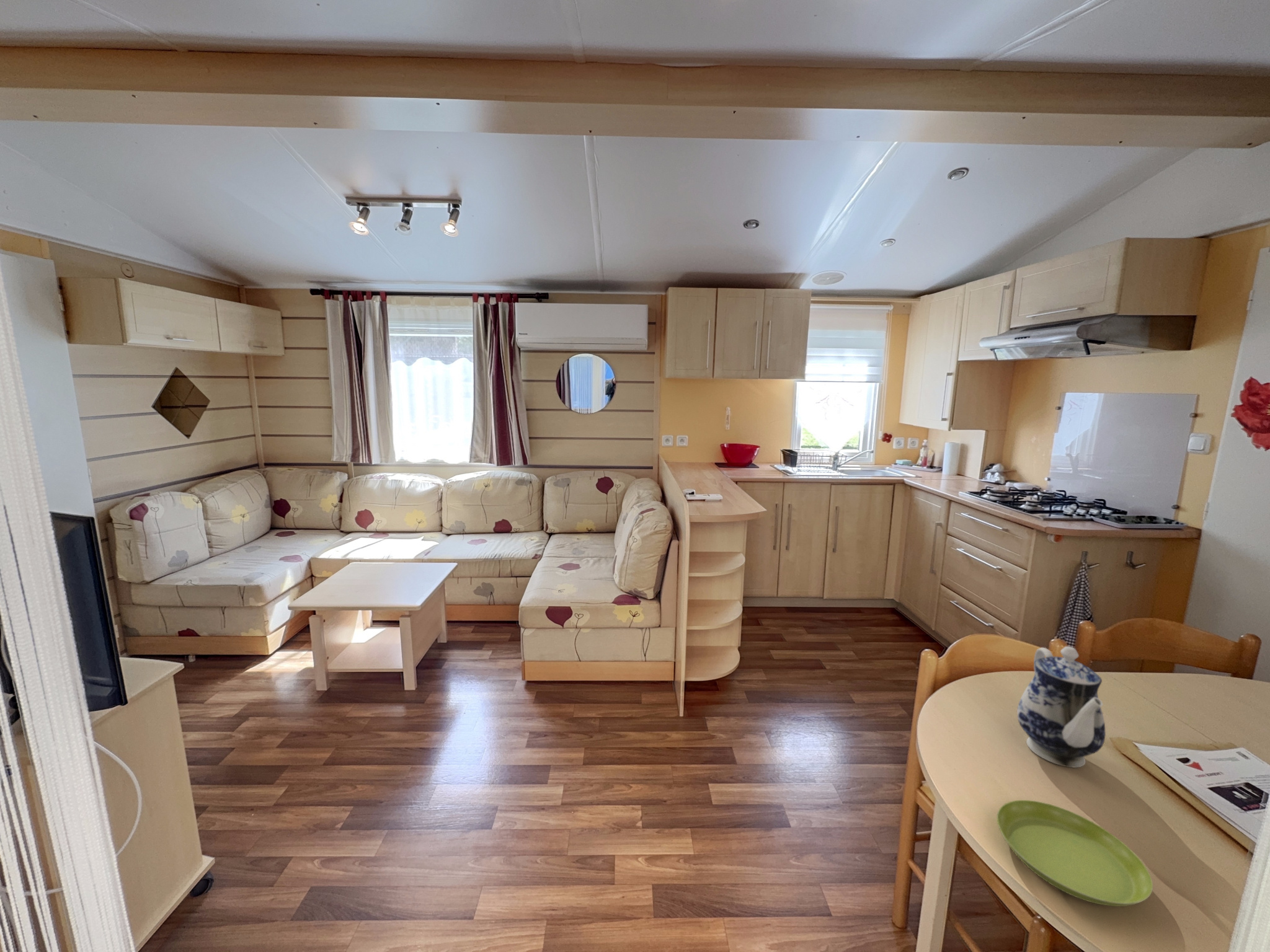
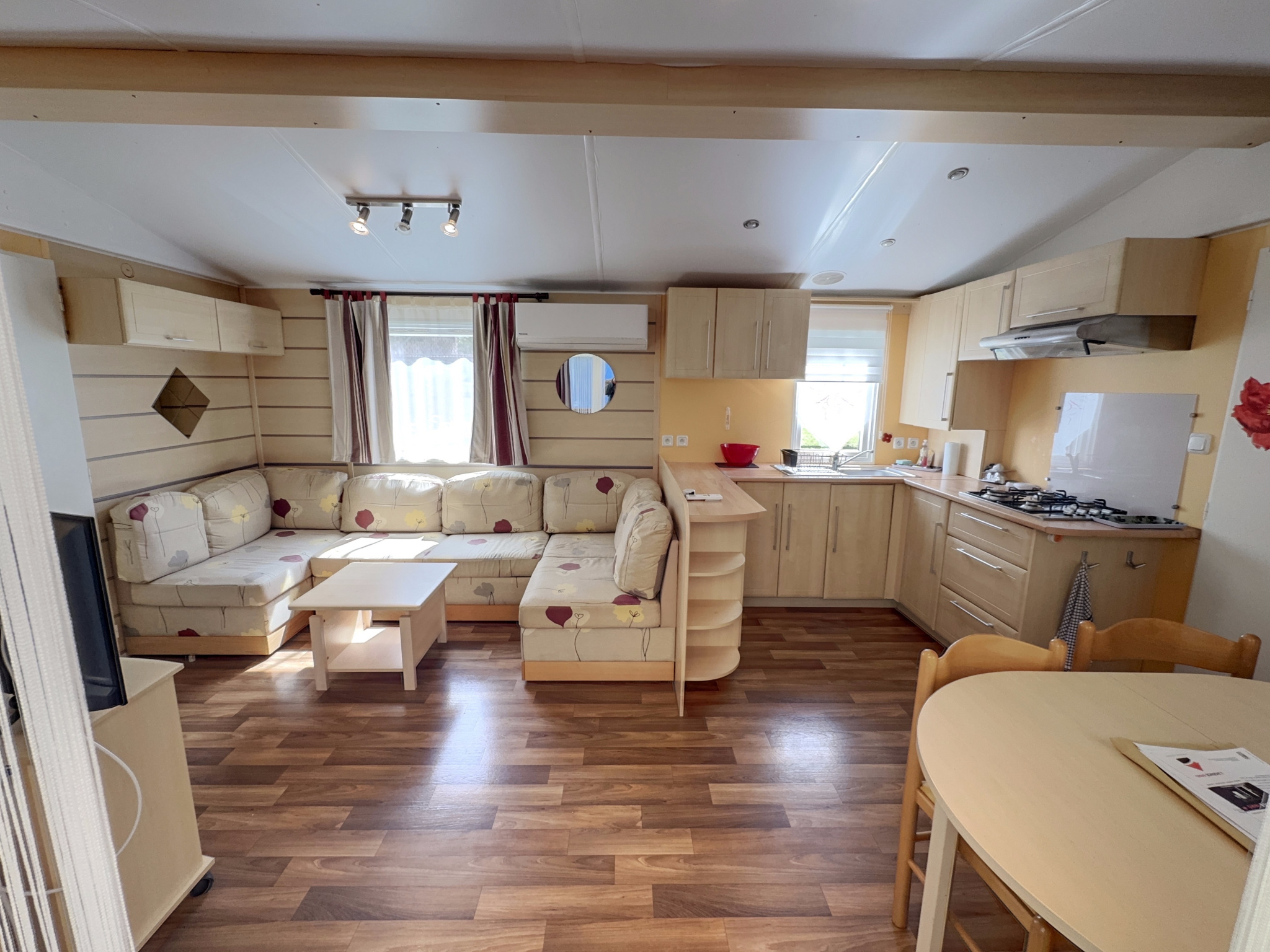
- teapot (1062, 700)
- saucer (1067, 853)
